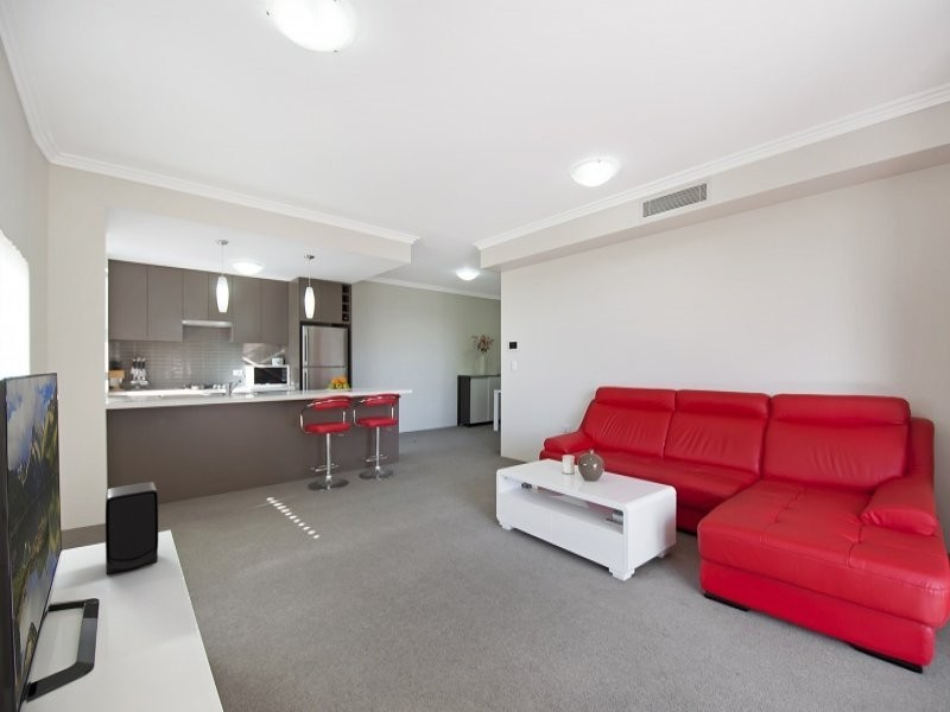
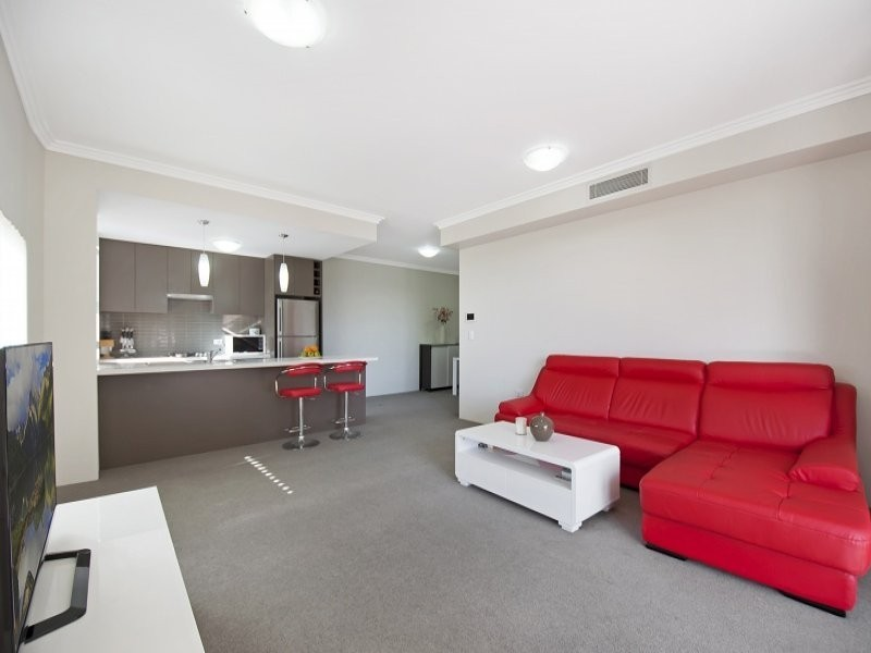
- speaker (132, 526)
